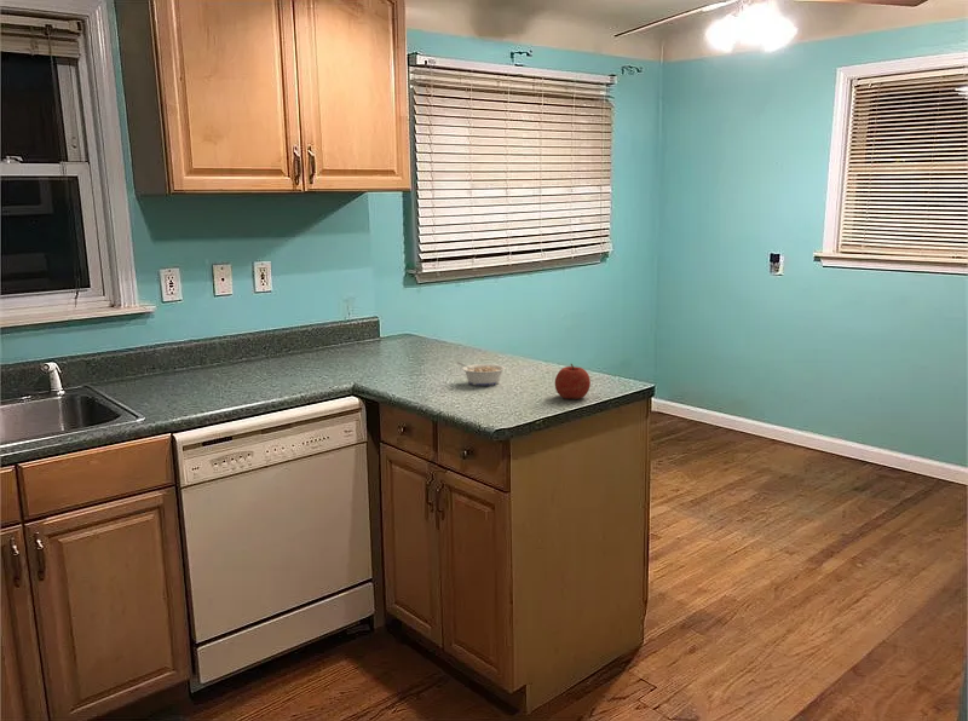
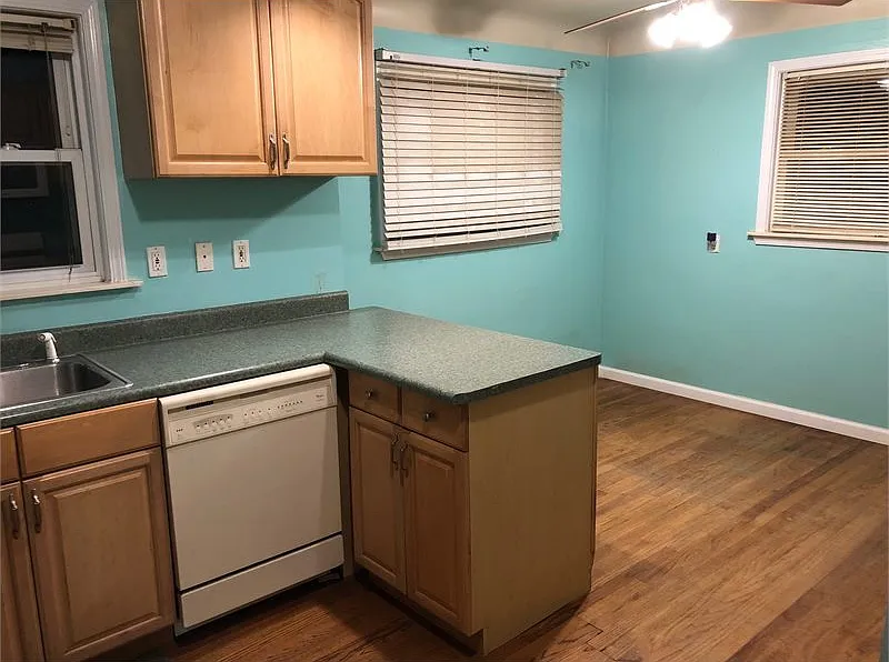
- fruit (571, 380)
- legume (482, 374)
